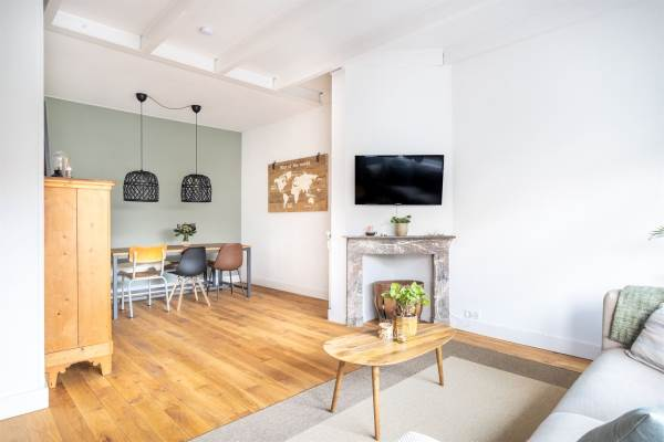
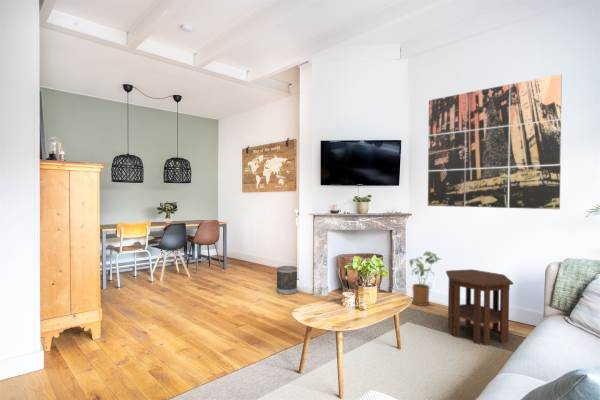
+ wastebasket (286, 279)
+ side table (476, 304)
+ house plant (421, 278)
+ wall art (486, 148)
